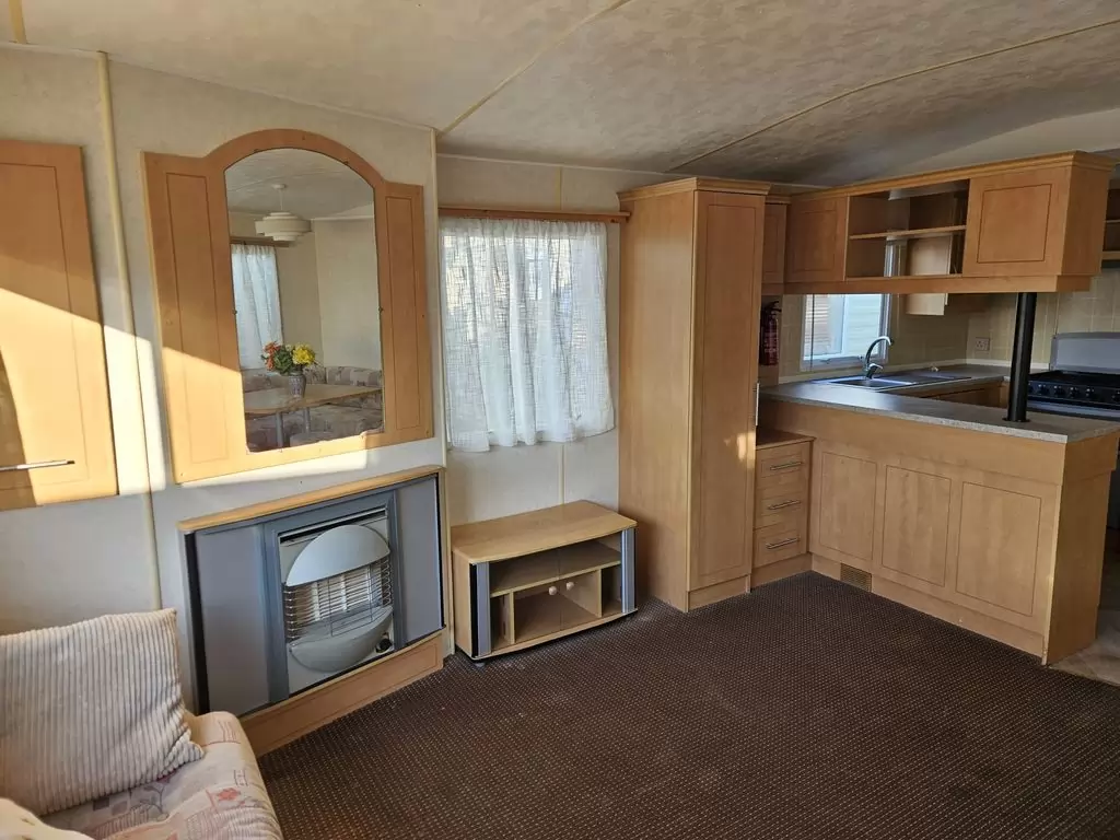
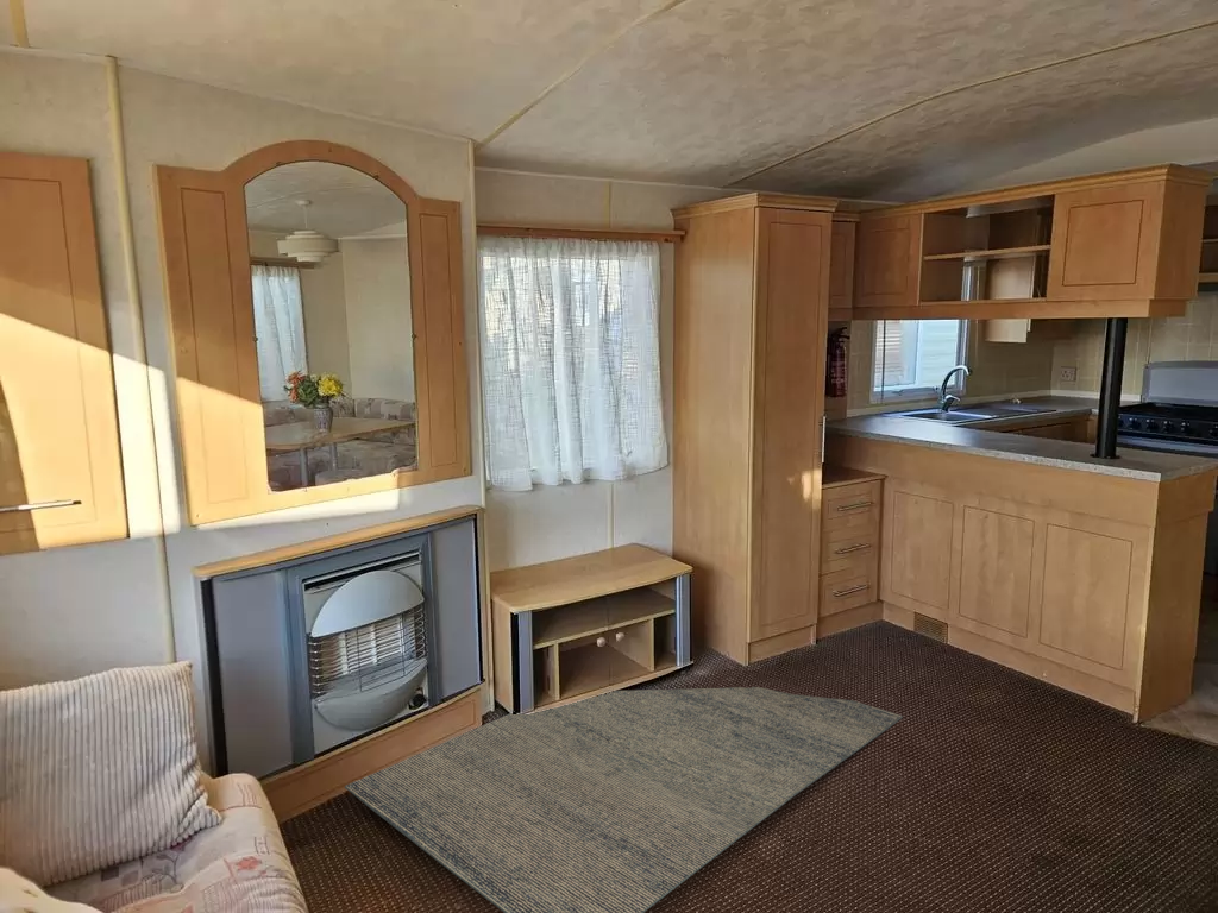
+ rug (645, 748)
